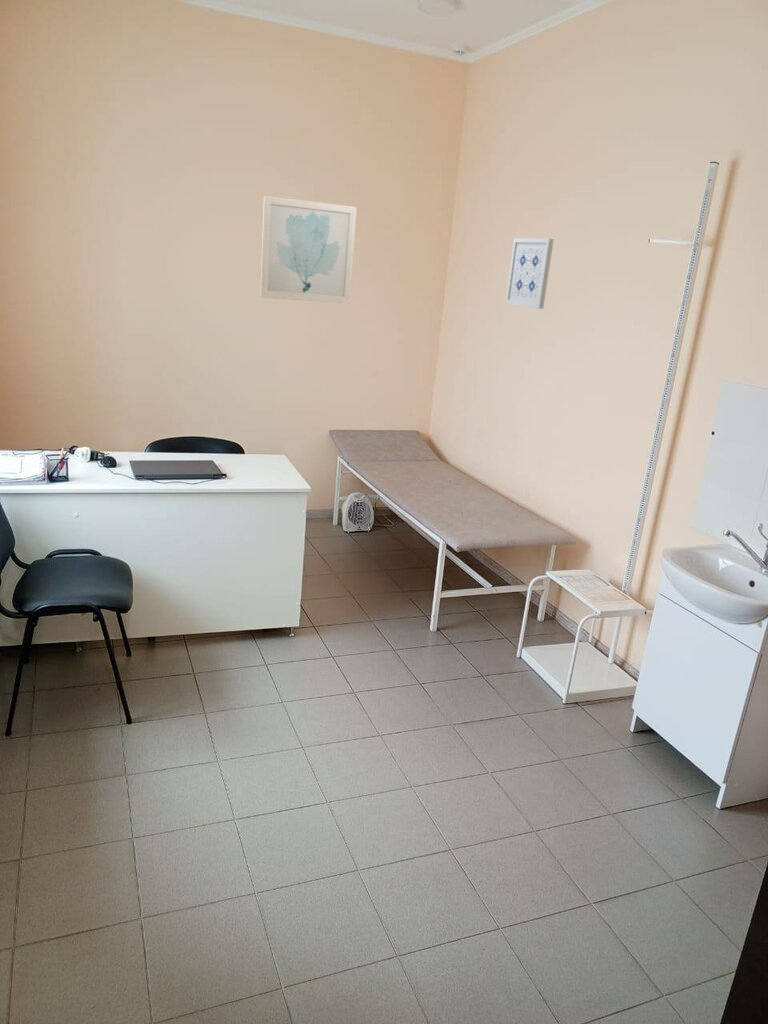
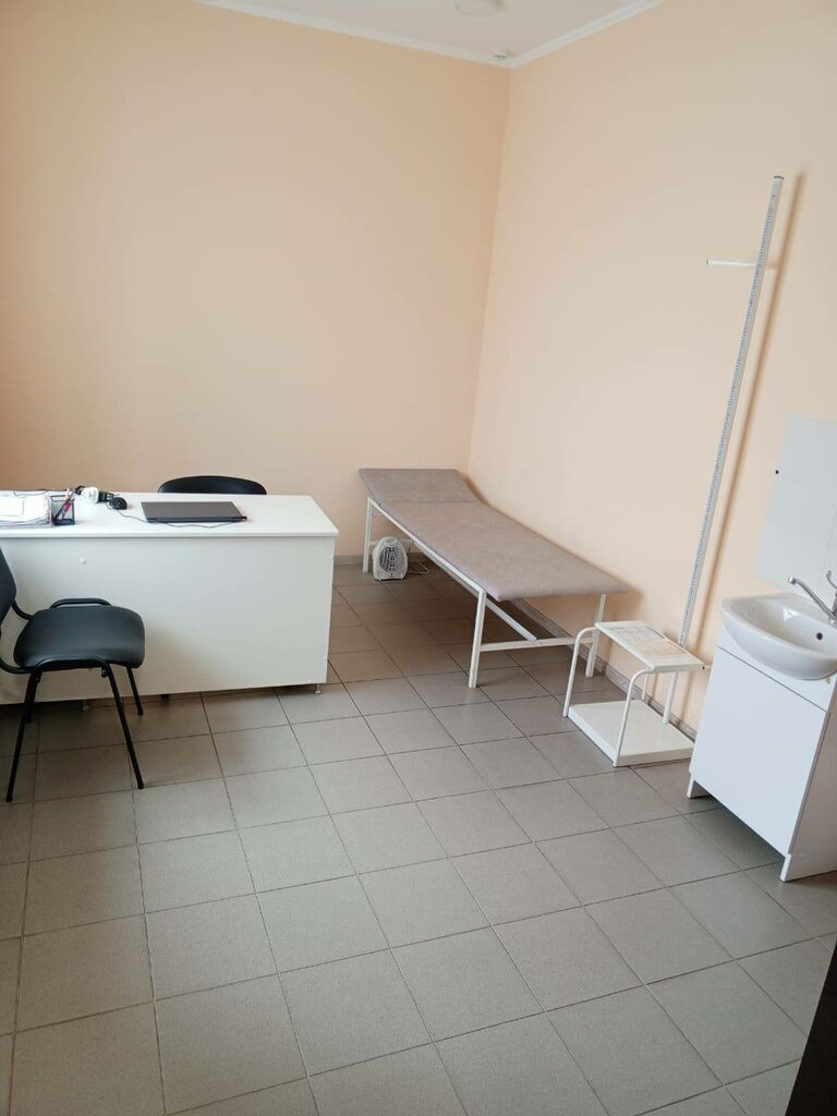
- wall art (528, 272)
- wall art (308, 252)
